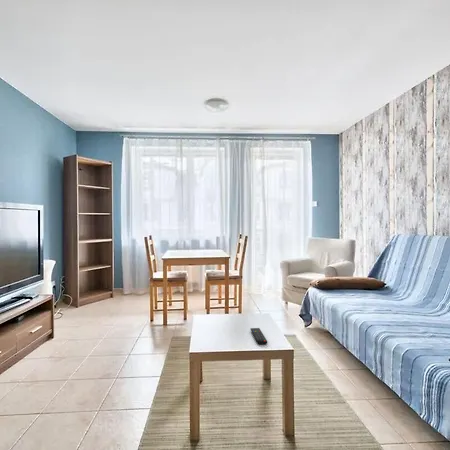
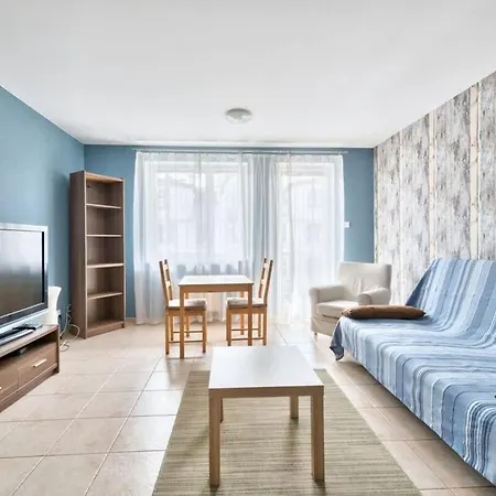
- remote control (258, 335)
